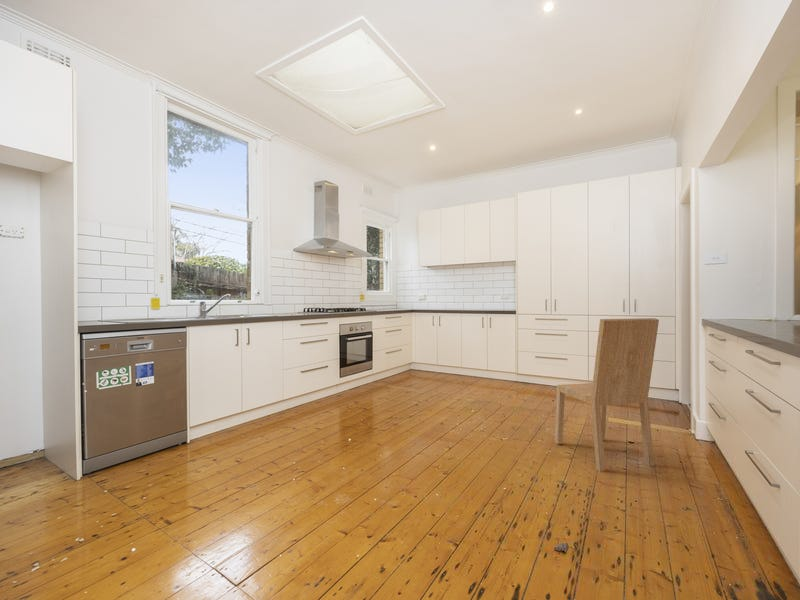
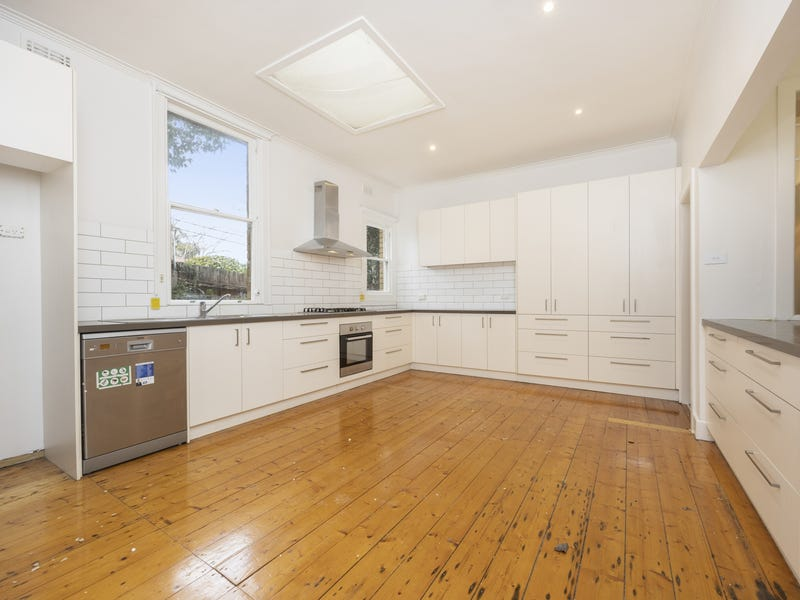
- dining chair (602, 385)
